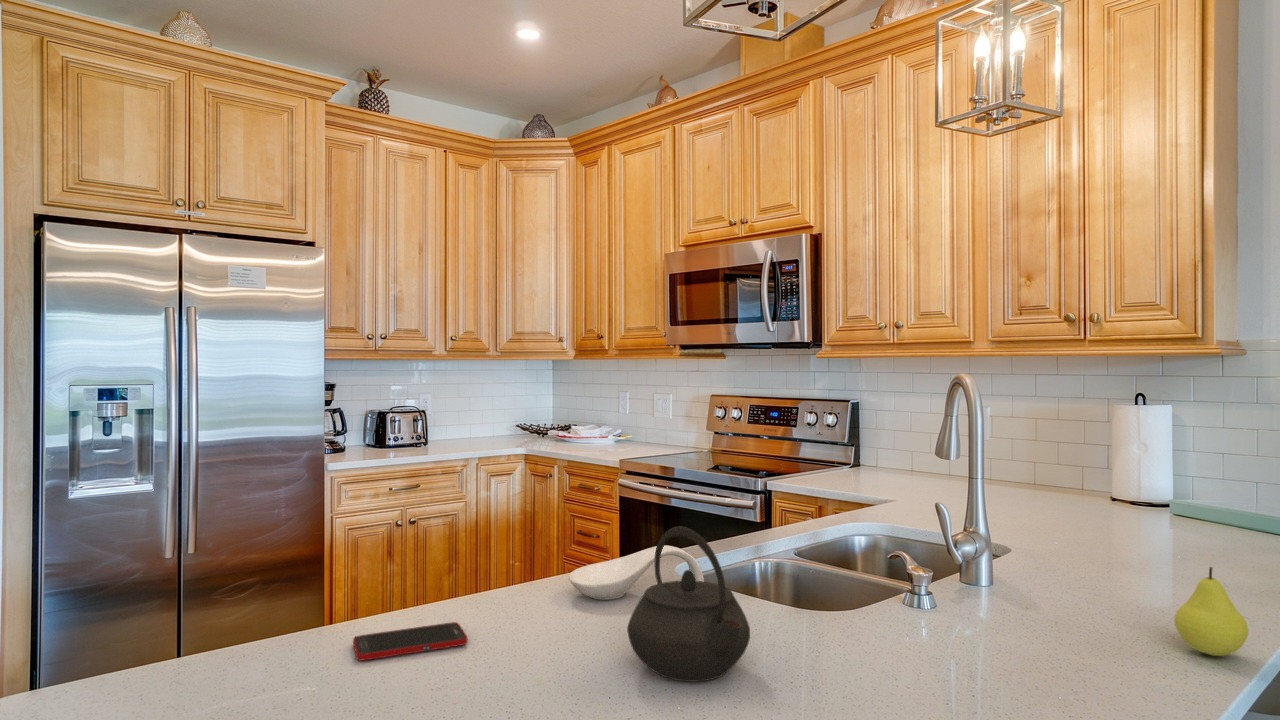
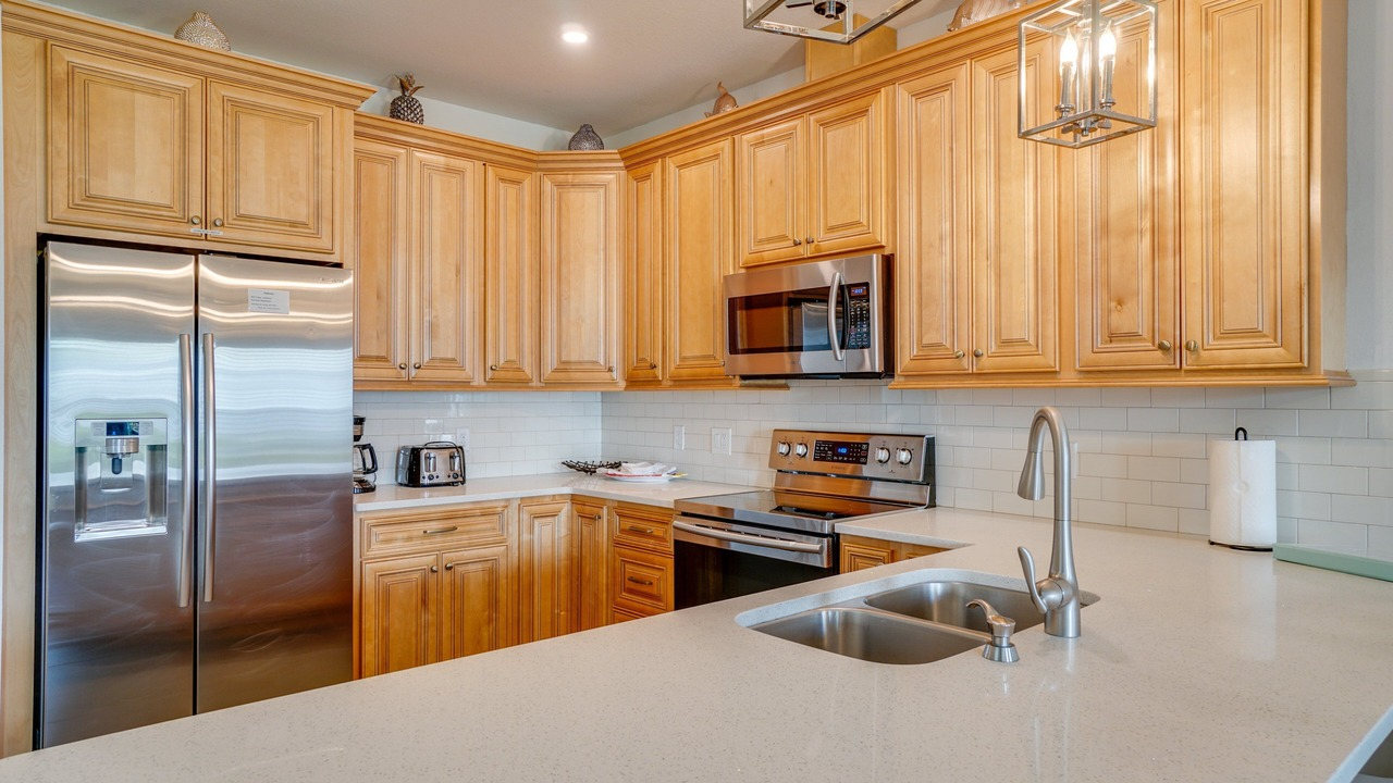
- kettle (693, 600)
- cell phone (410, 640)
- fruit (1210, 609)
- spoon rest (636, 570)
